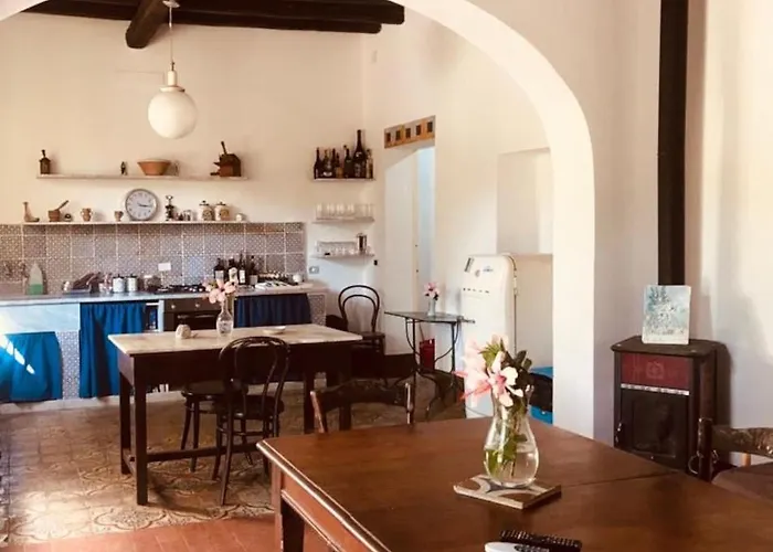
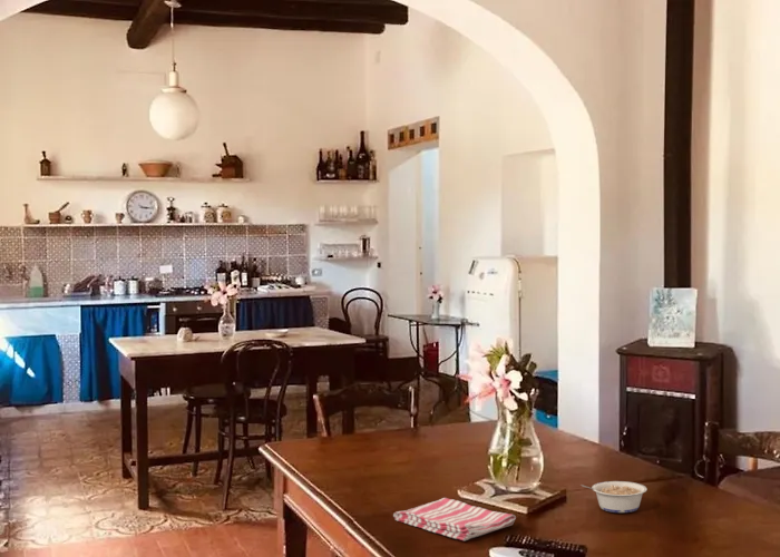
+ dish towel (454, 515)
+ legume (617, 496)
